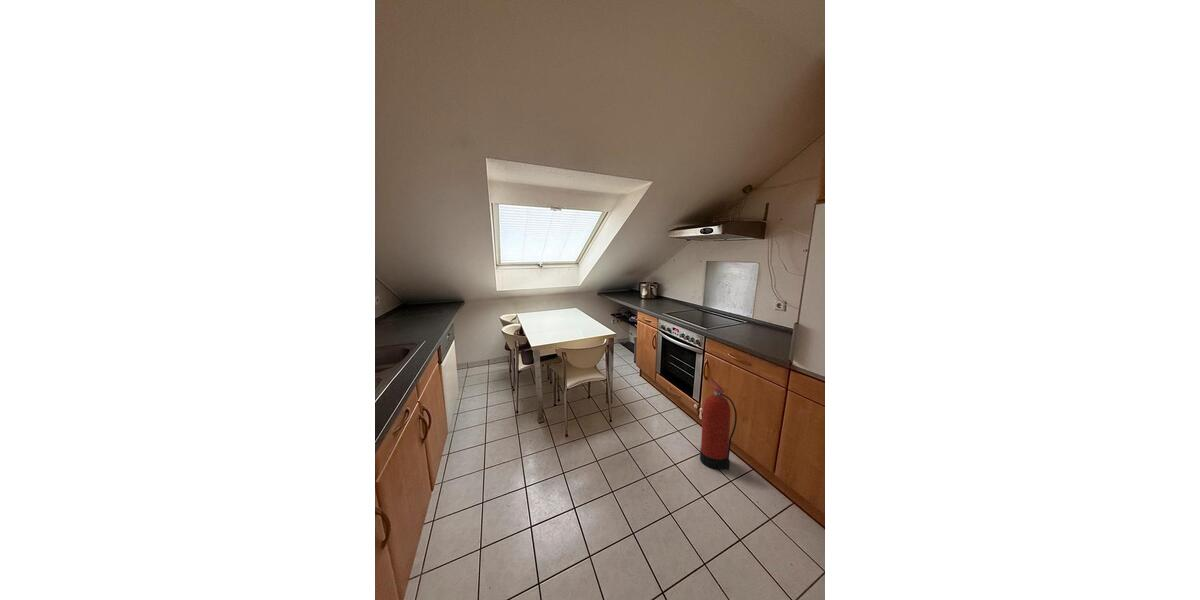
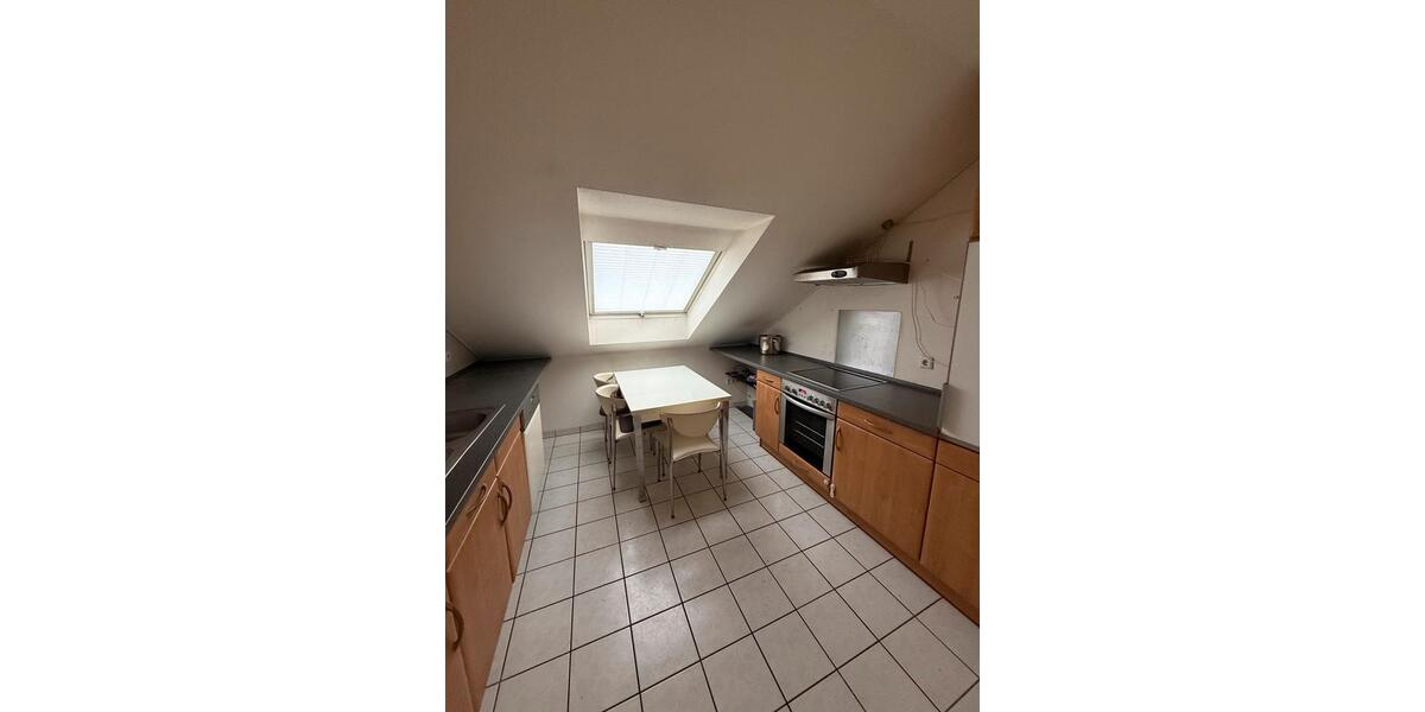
- fire extinguisher (720, 424)
